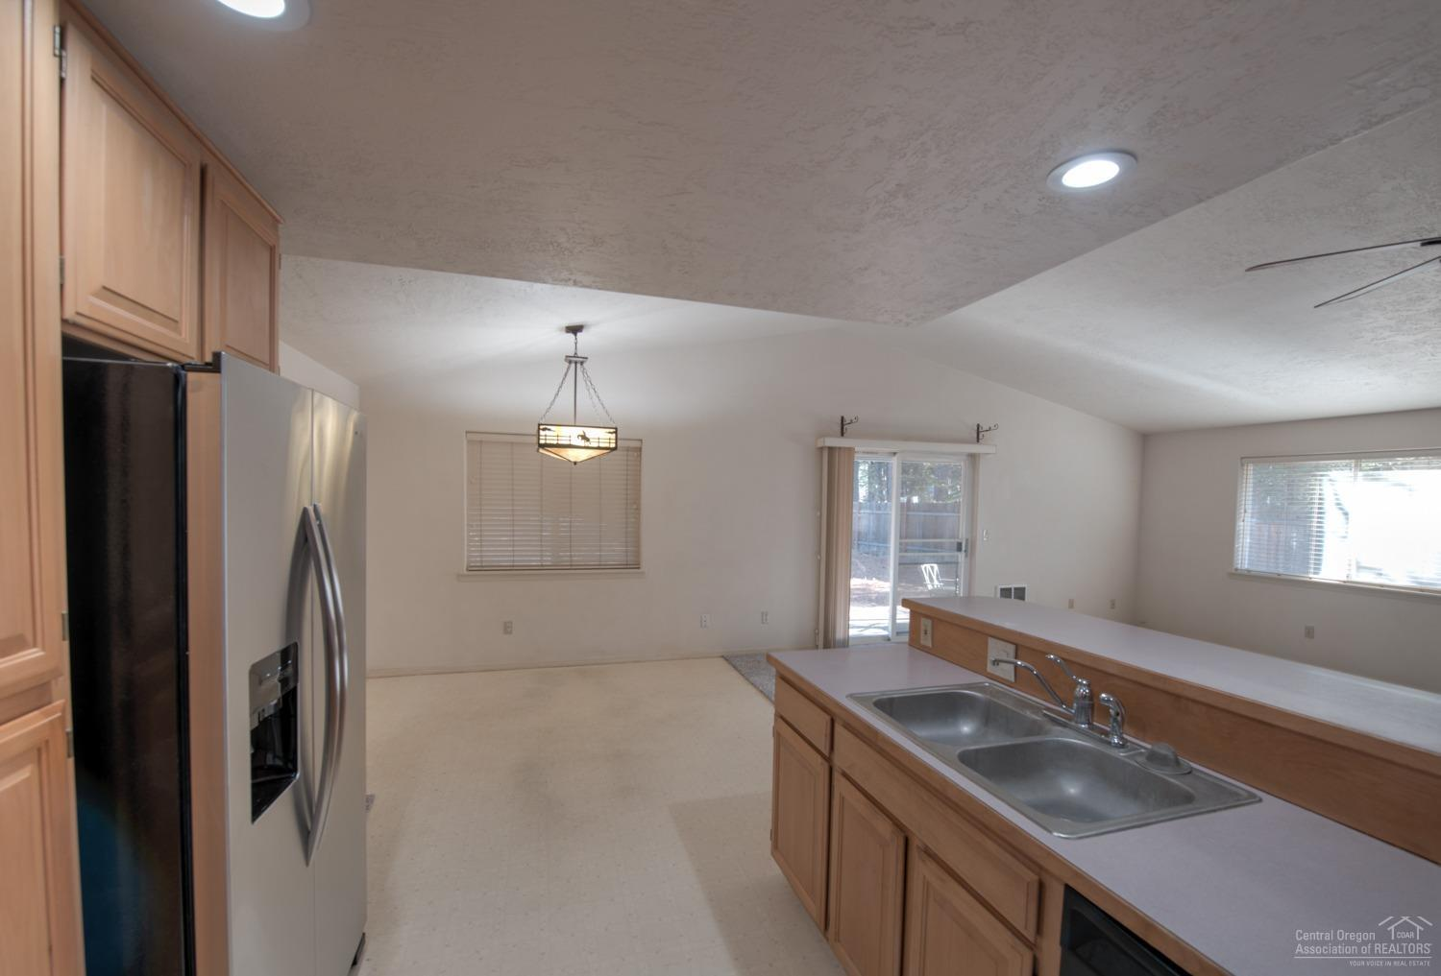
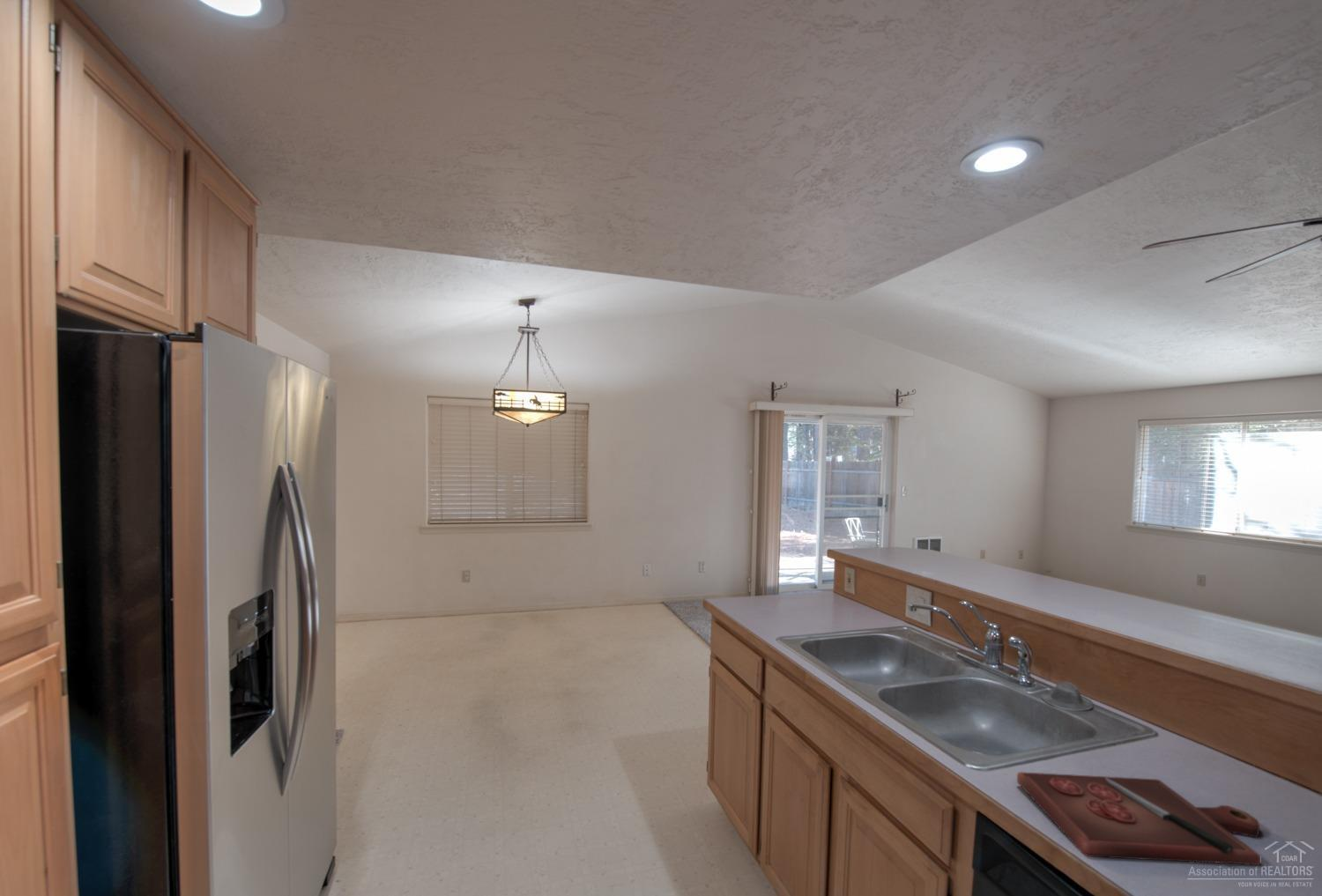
+ cutting board (1132, 809)
